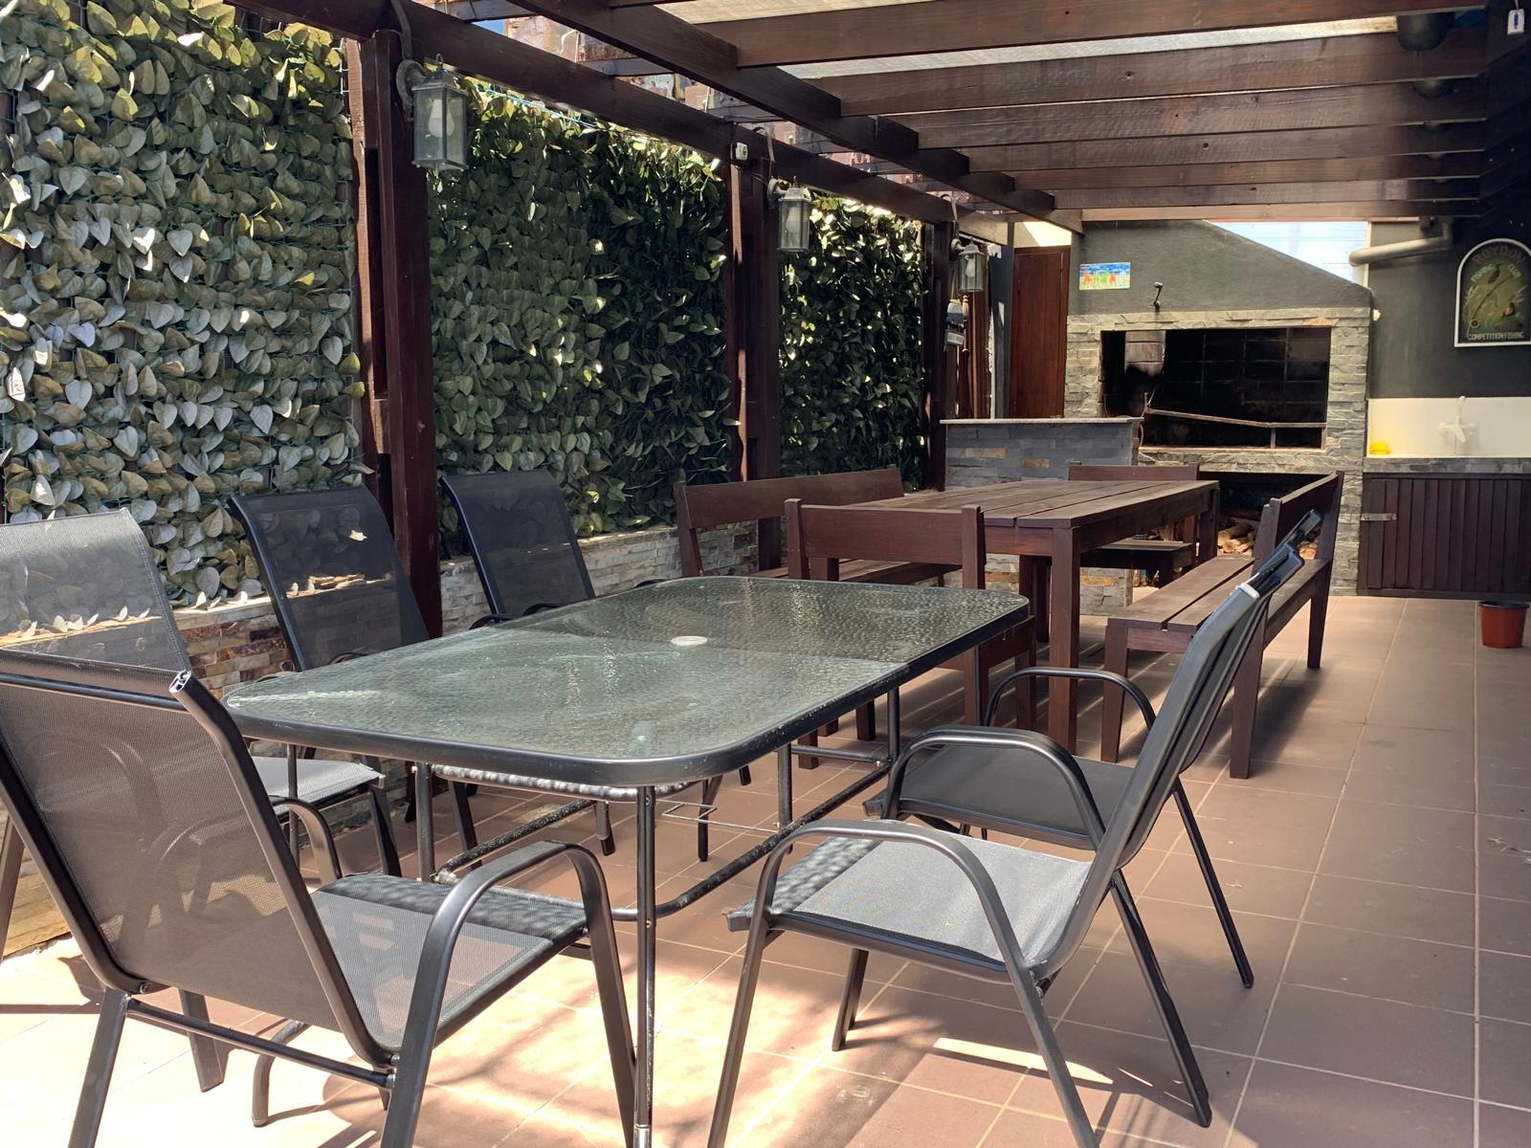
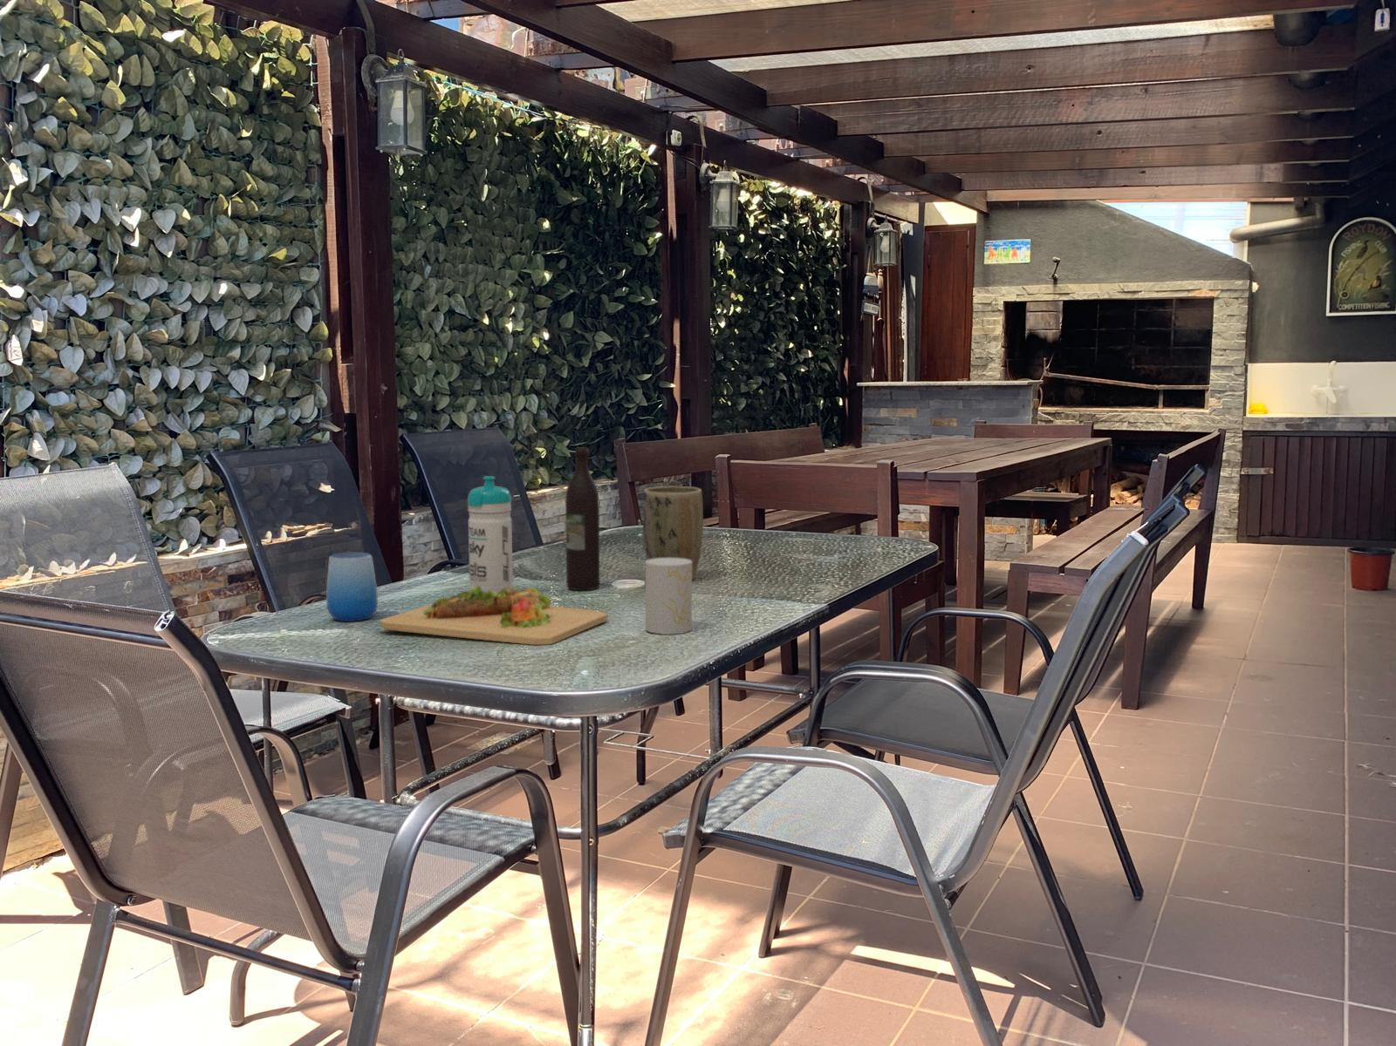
+ cup (668, 596)
+ cup (352, 586)
+ plant pot (673, 534)
+ water bottle (490, 536)
+ wine bottle (581, 518)
+ cutting board (494, 605)
